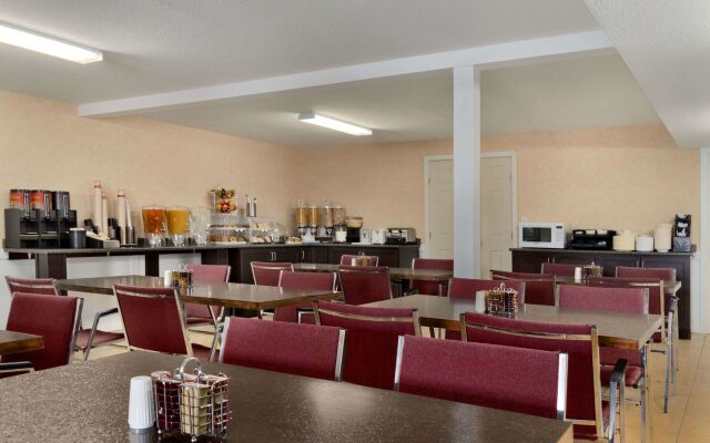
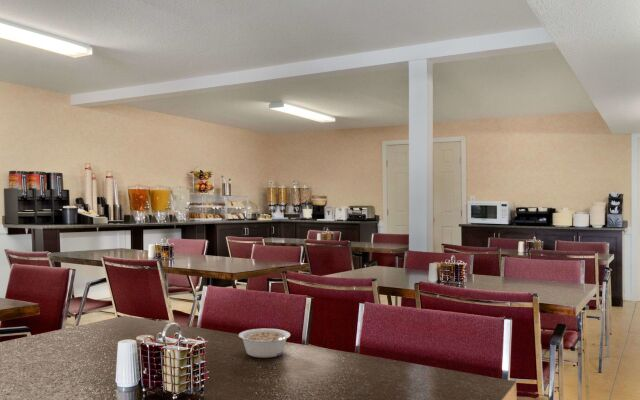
+ legume (266, 342)
